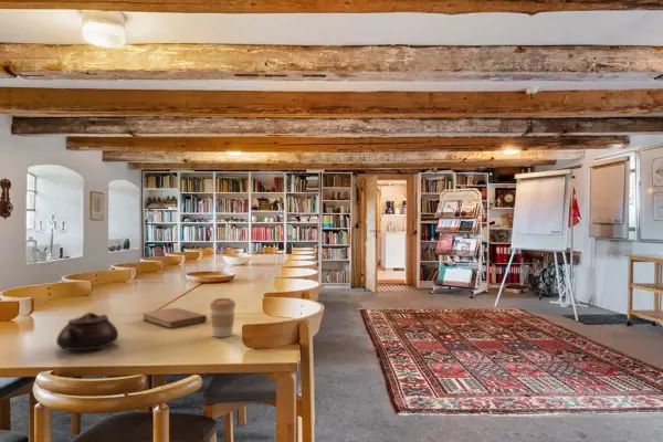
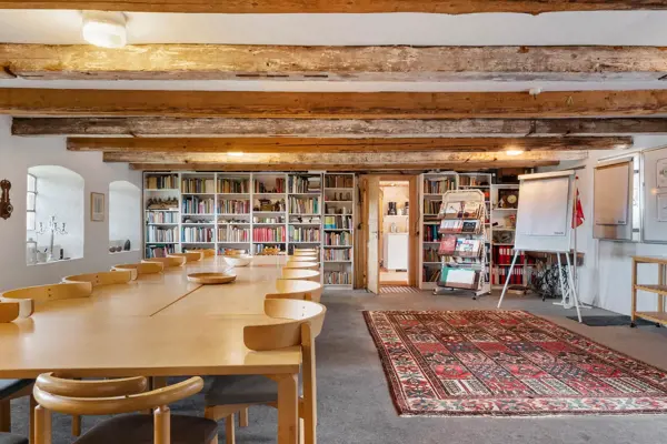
- notebook (173, 316)
- teapot (90, 329)
- coffee cup (222, 317)
